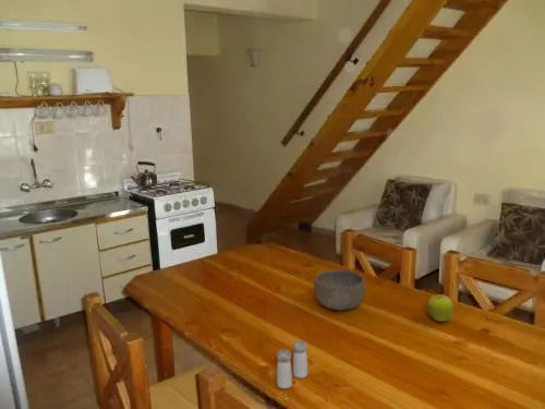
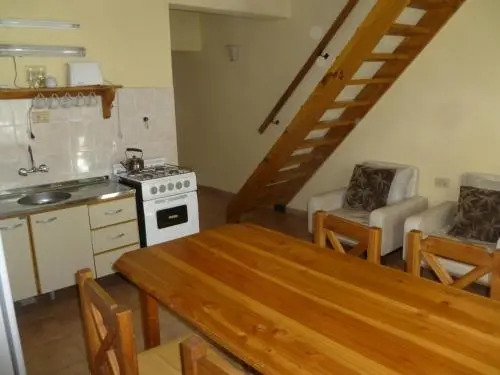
- salt and pepper shaker (293, 362)
- fruit (439, 308)
- bowl (339, 291)
